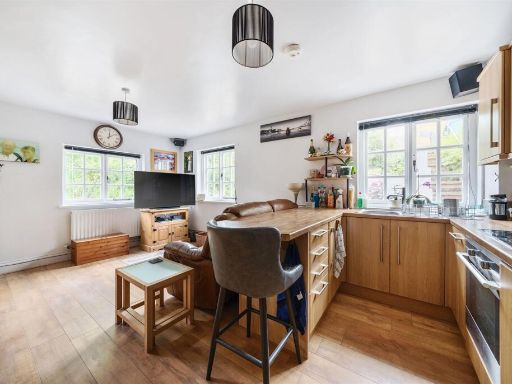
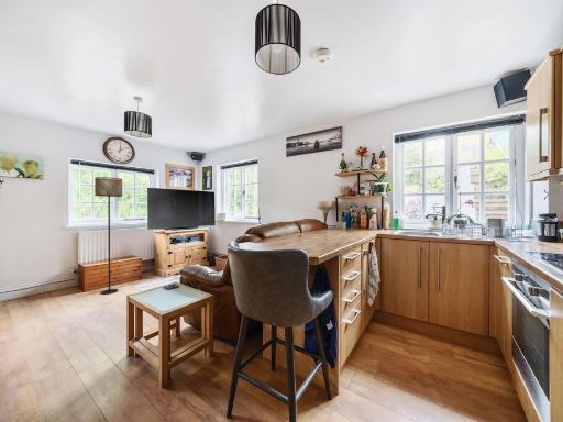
+ floor lamp (109, 235)
